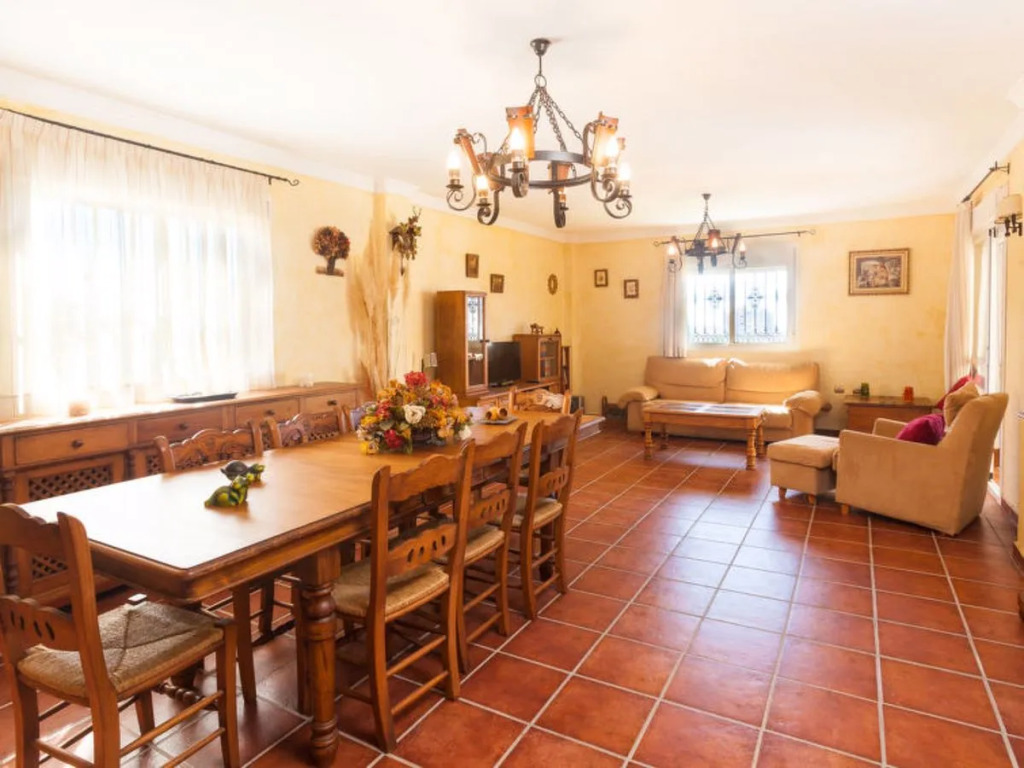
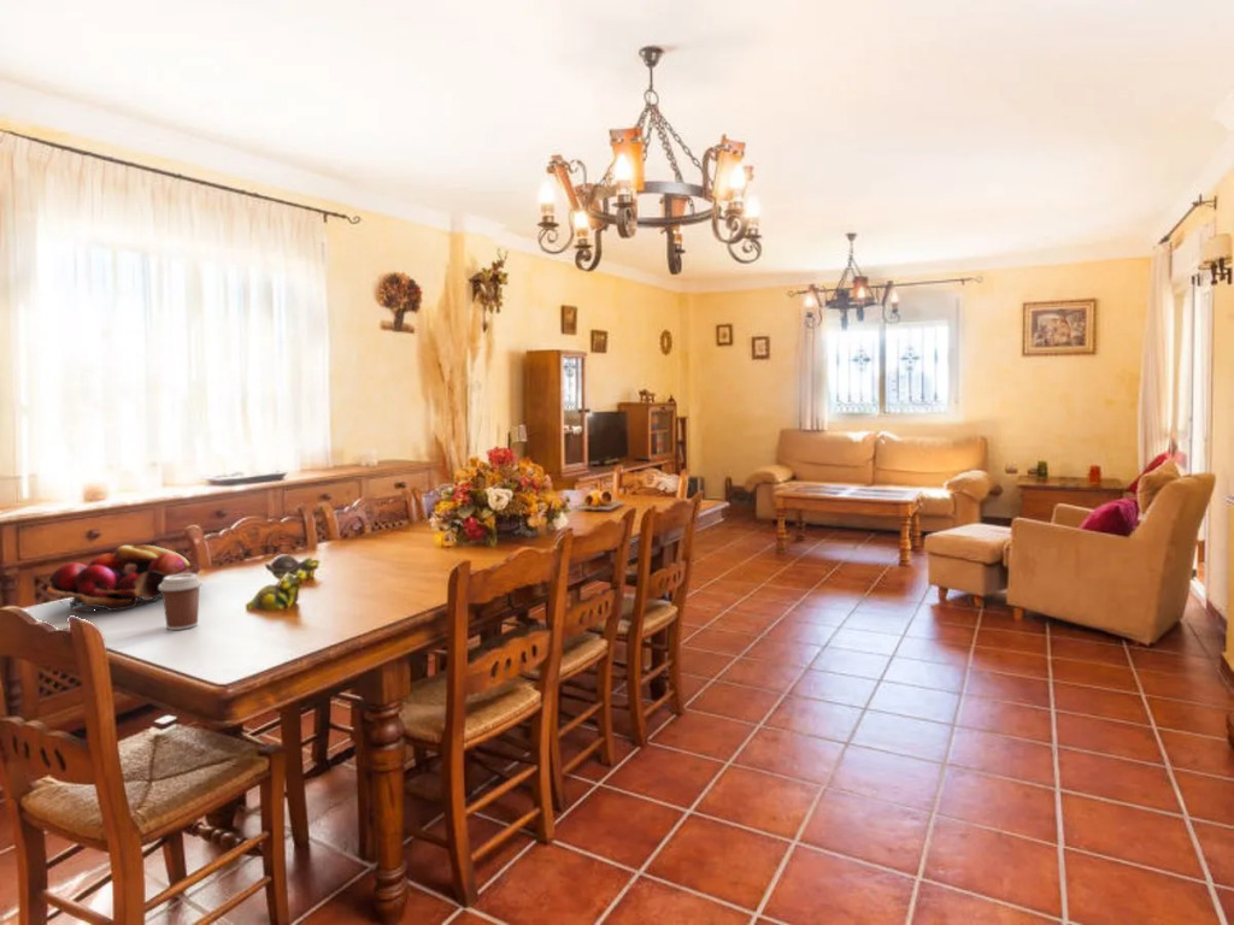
+ fruit basket (128, 573)
+ coffee cup (181, 601)
